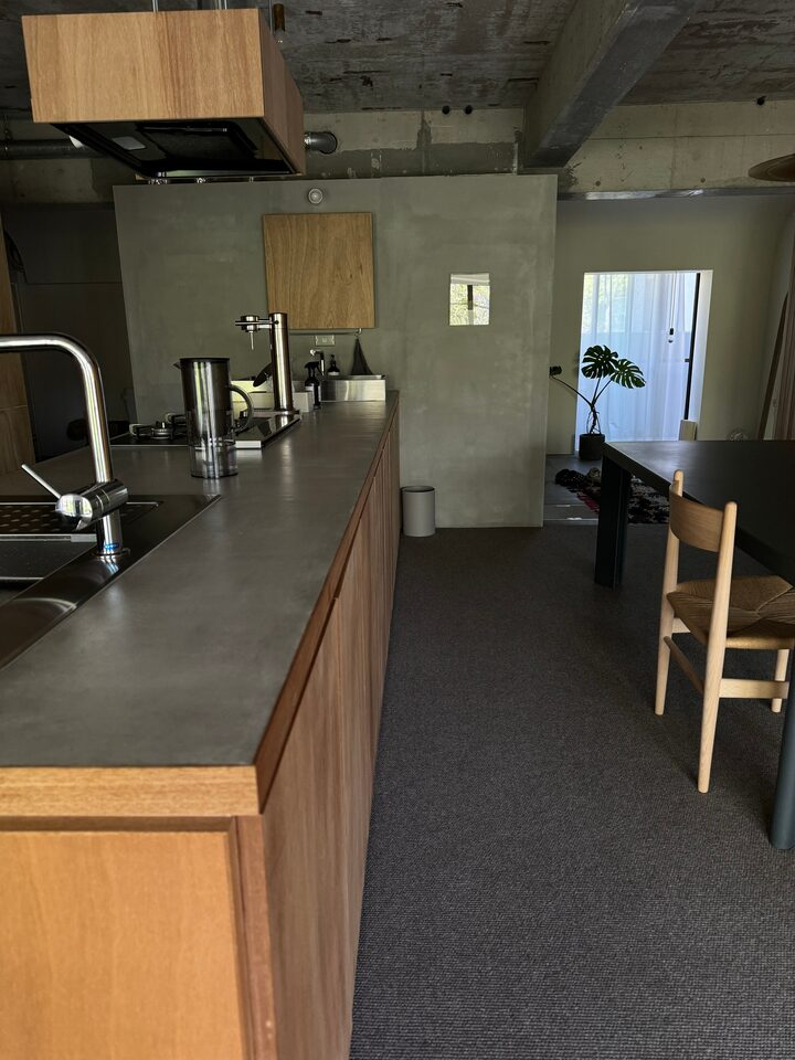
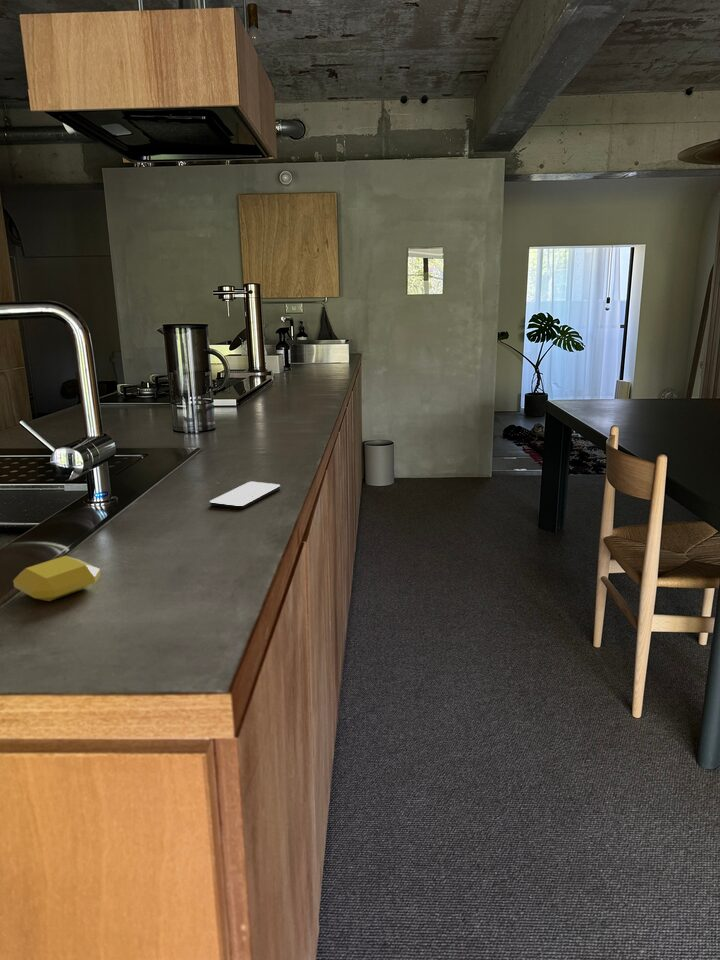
+ soap bar (57, 577)
+ smartphone (246, 494)
